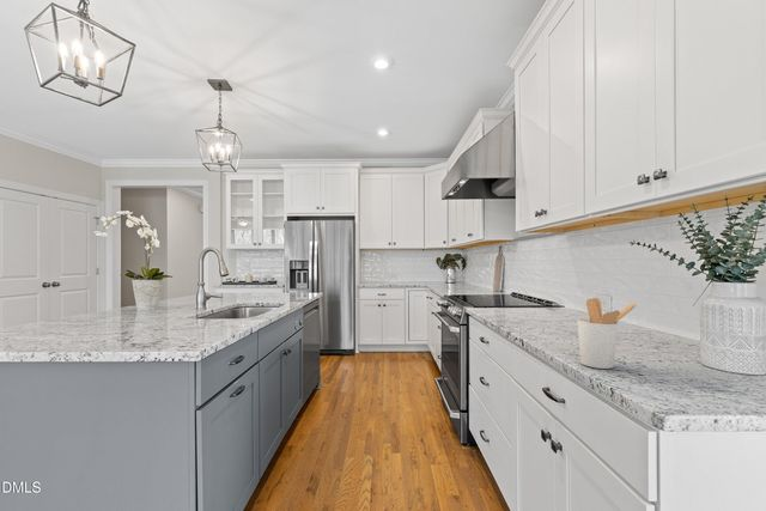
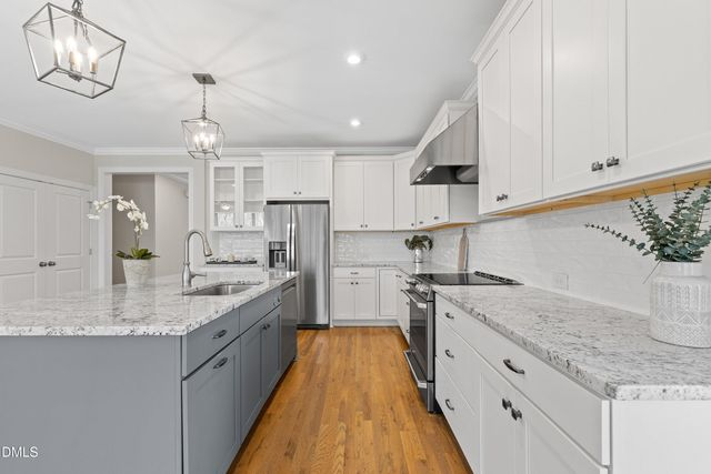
- utensil holder (607, 331)
